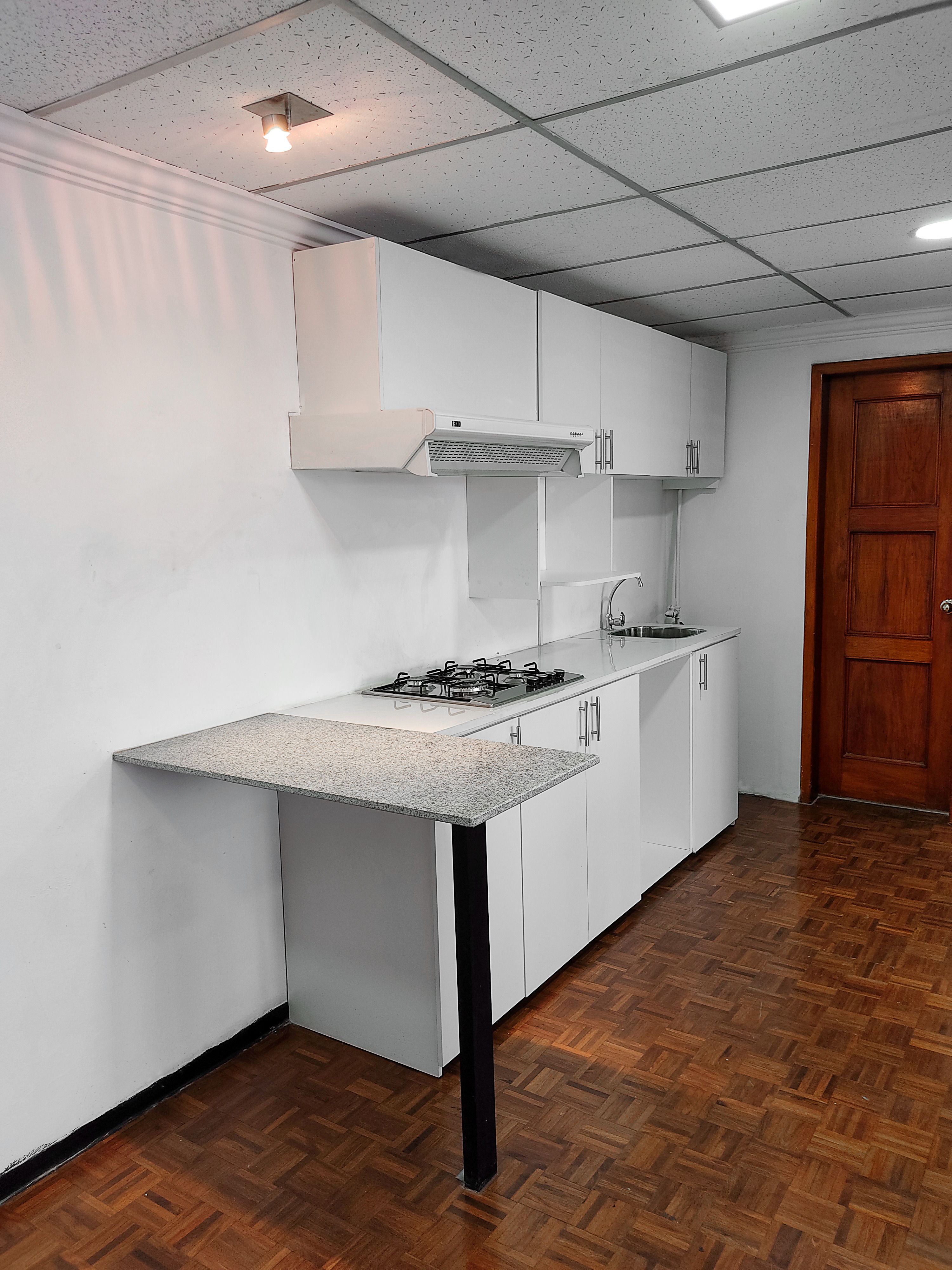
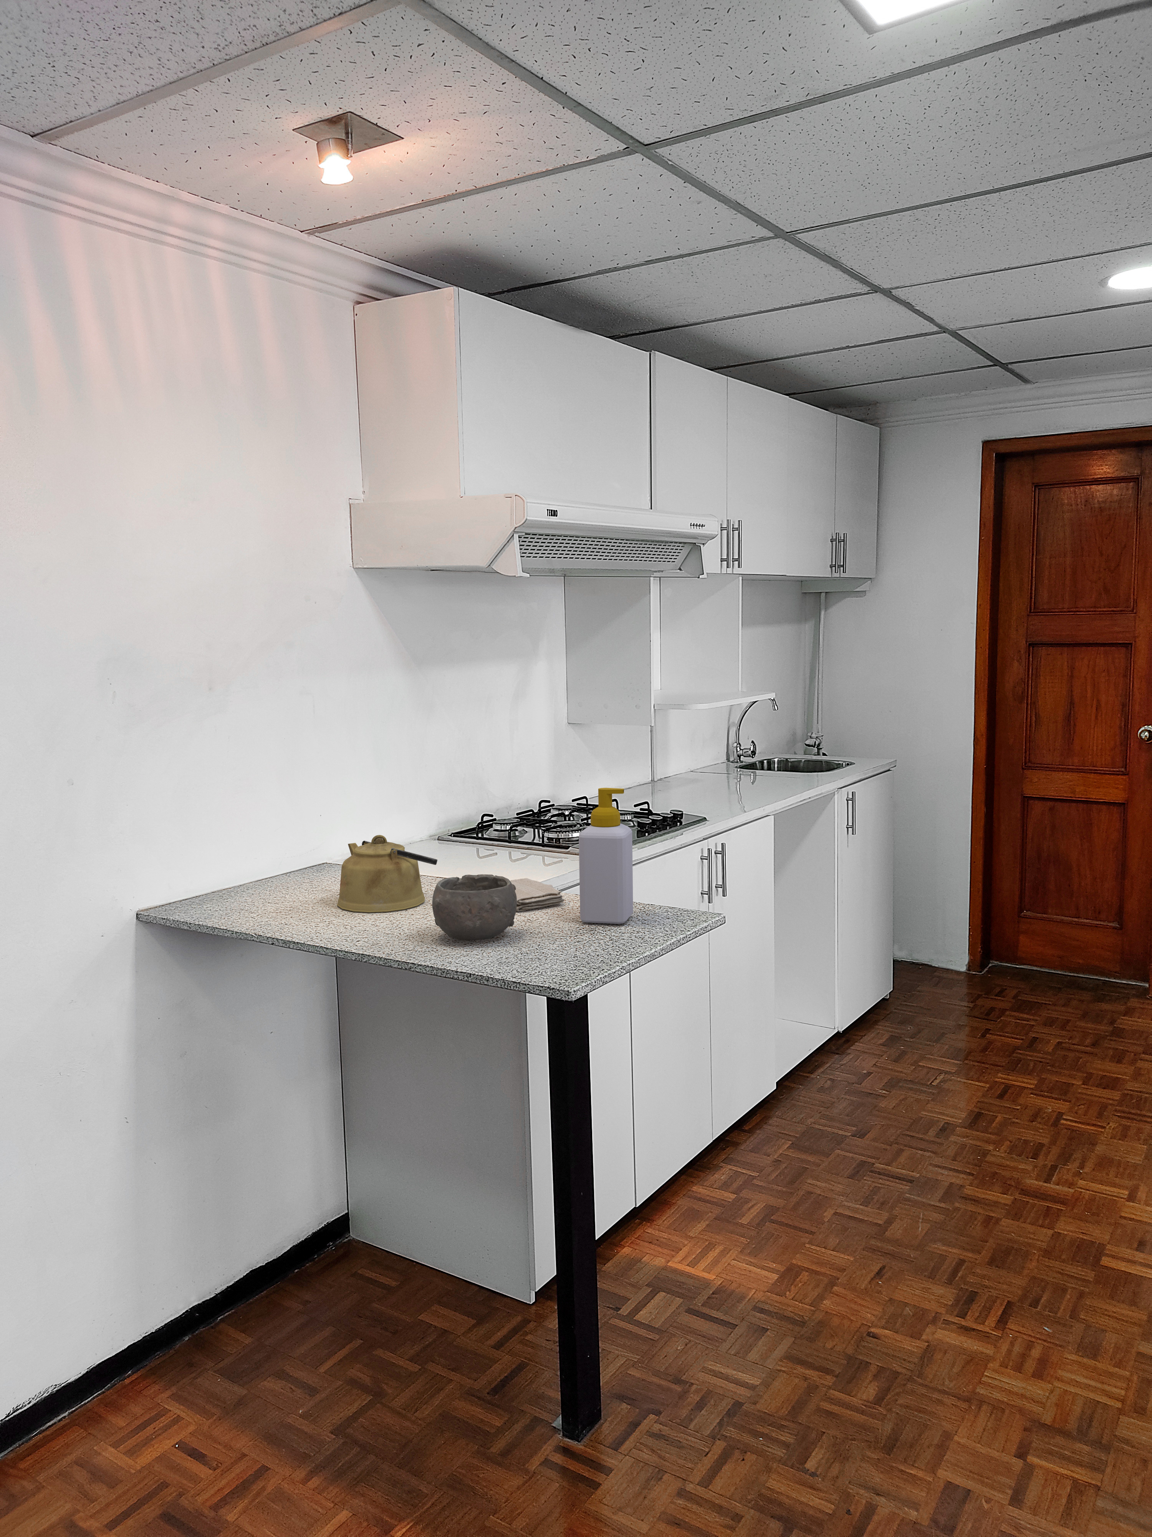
+ bowl (474, 909)
+ soap bottle (606, 854)
+ kettle (376, 867)
+ washcloth (520, 893)
